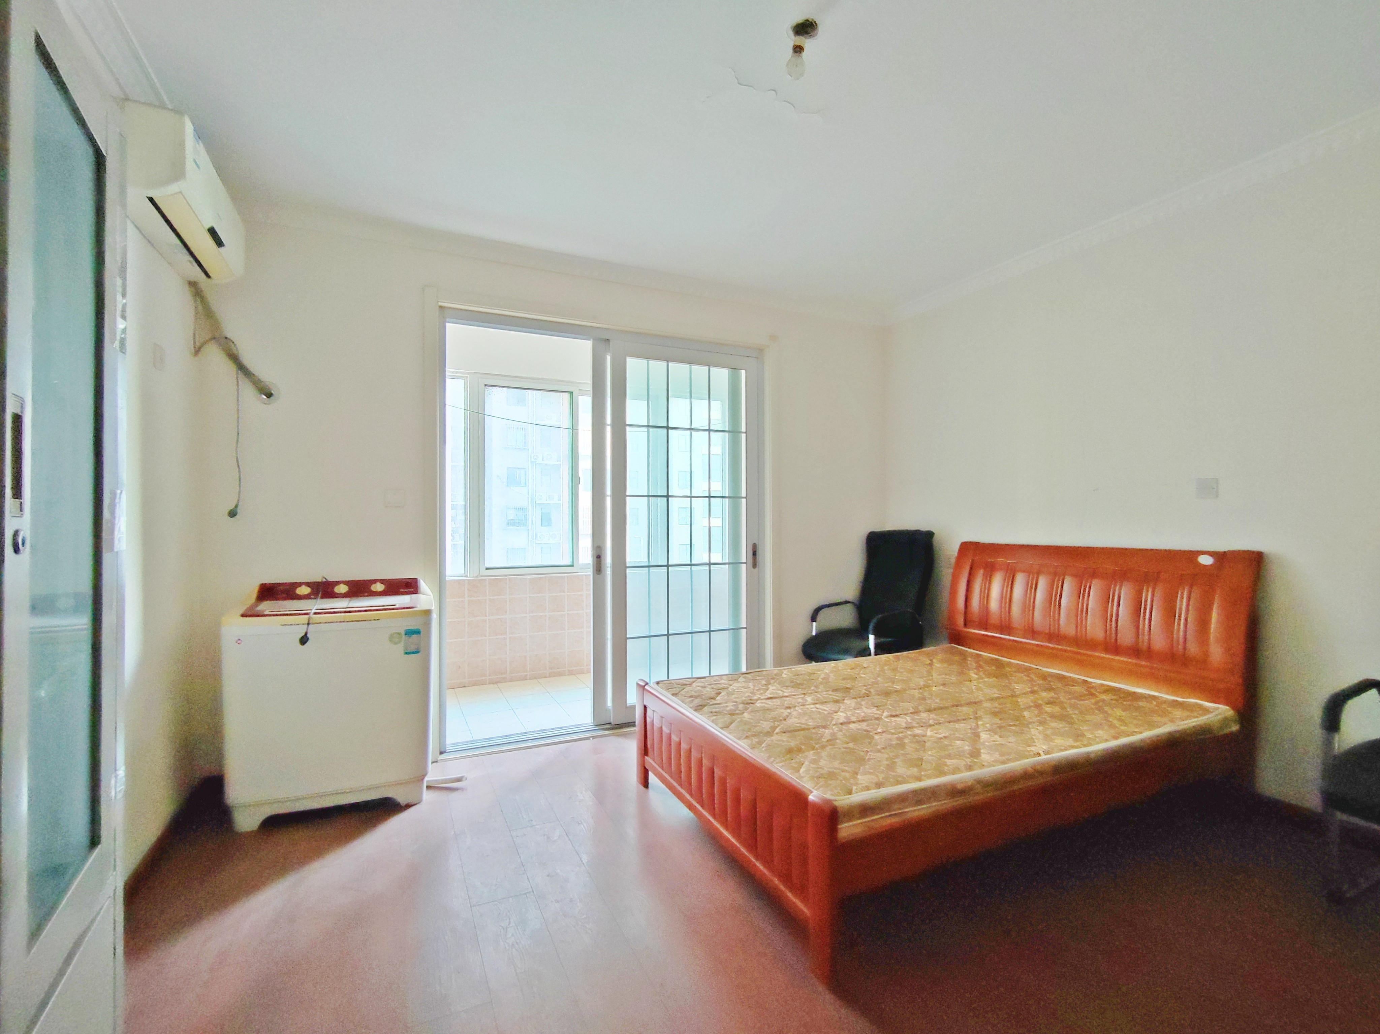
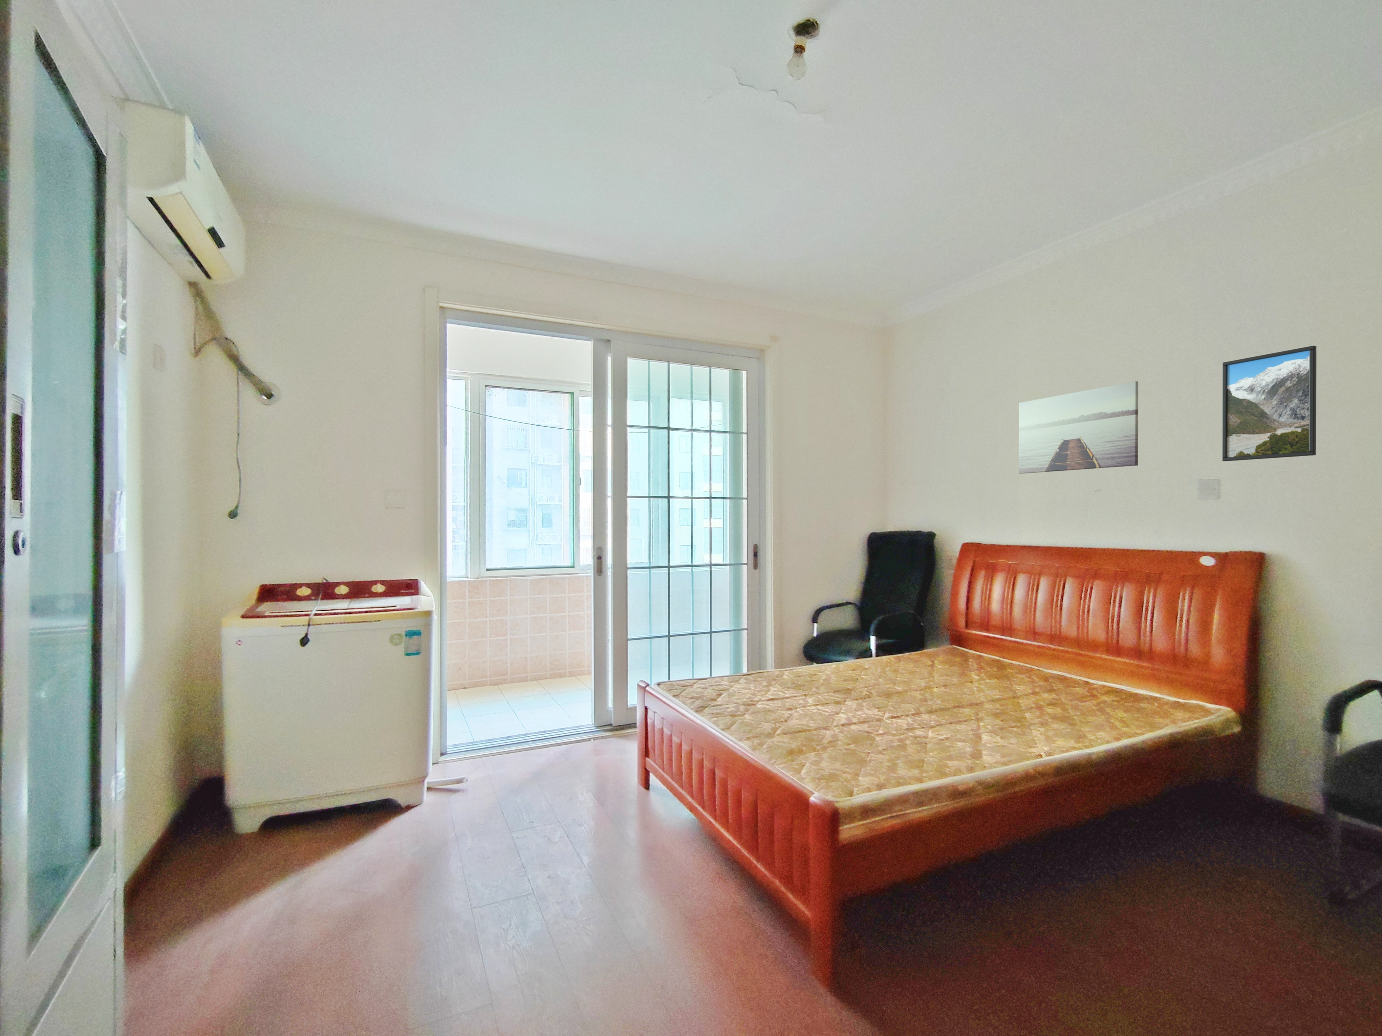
+ wall art (1073, 431)
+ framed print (1267, 406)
